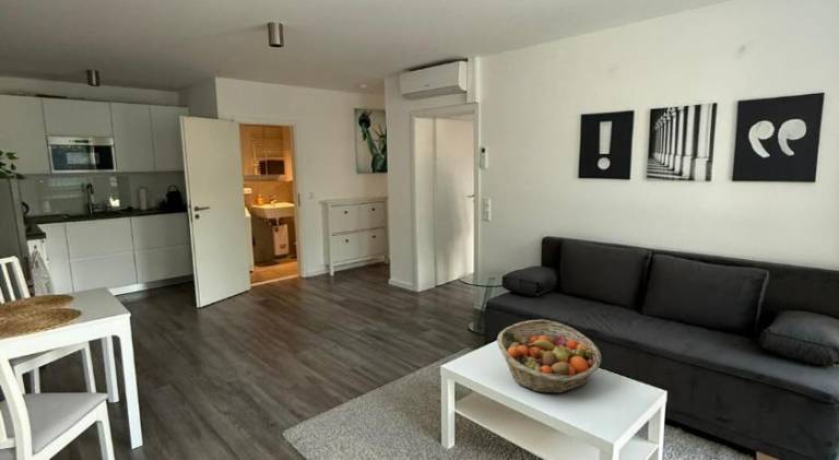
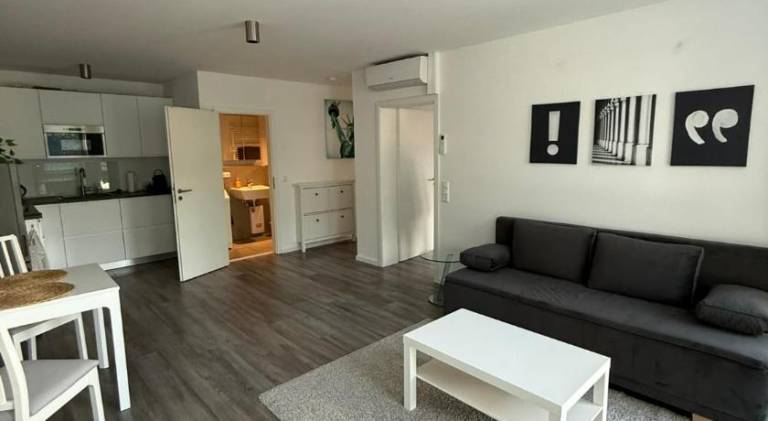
- fruit basket (547, 354)
